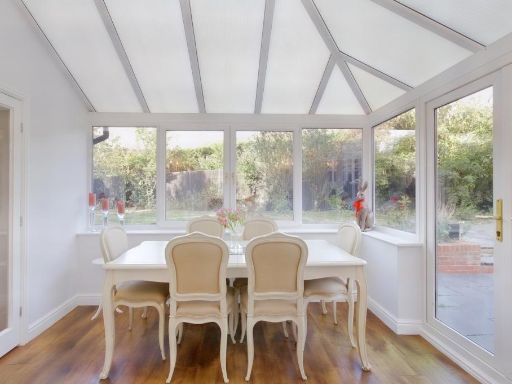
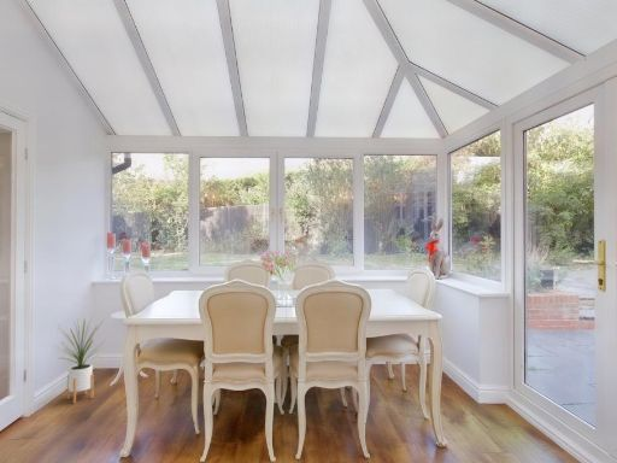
+ house plant (80, 356)
